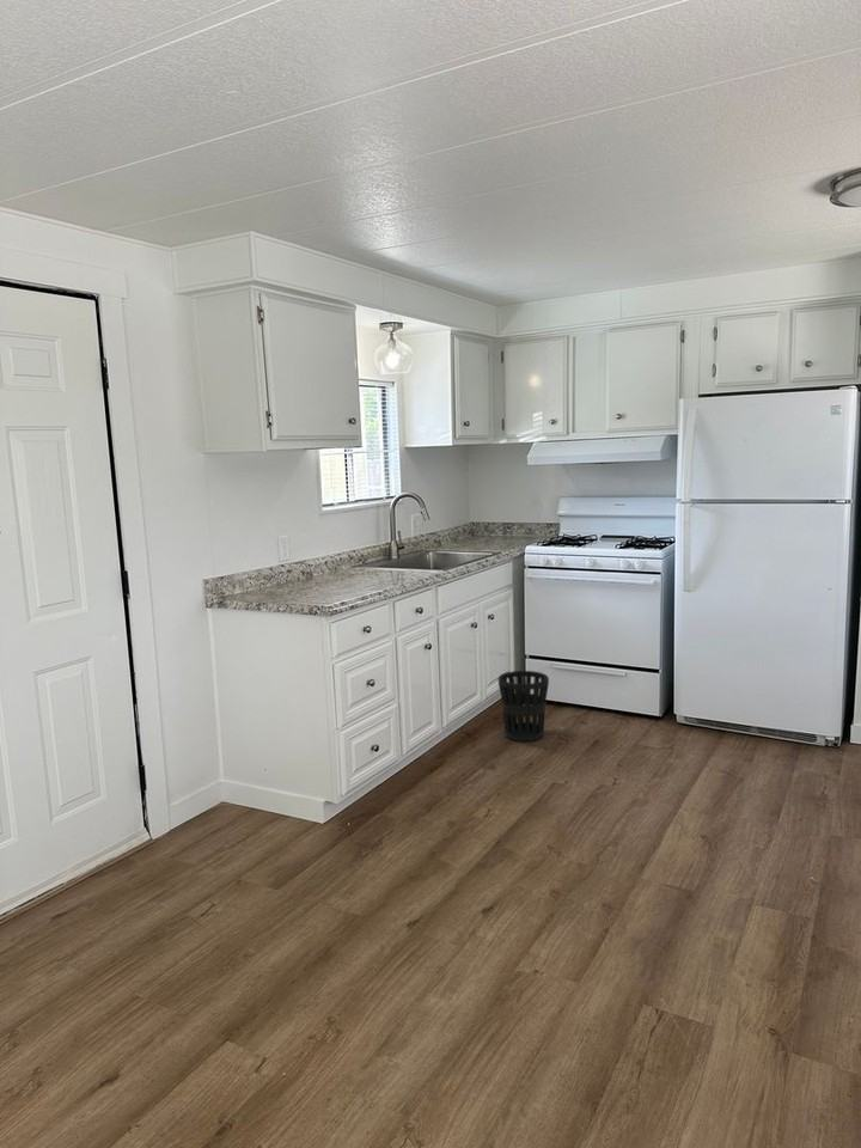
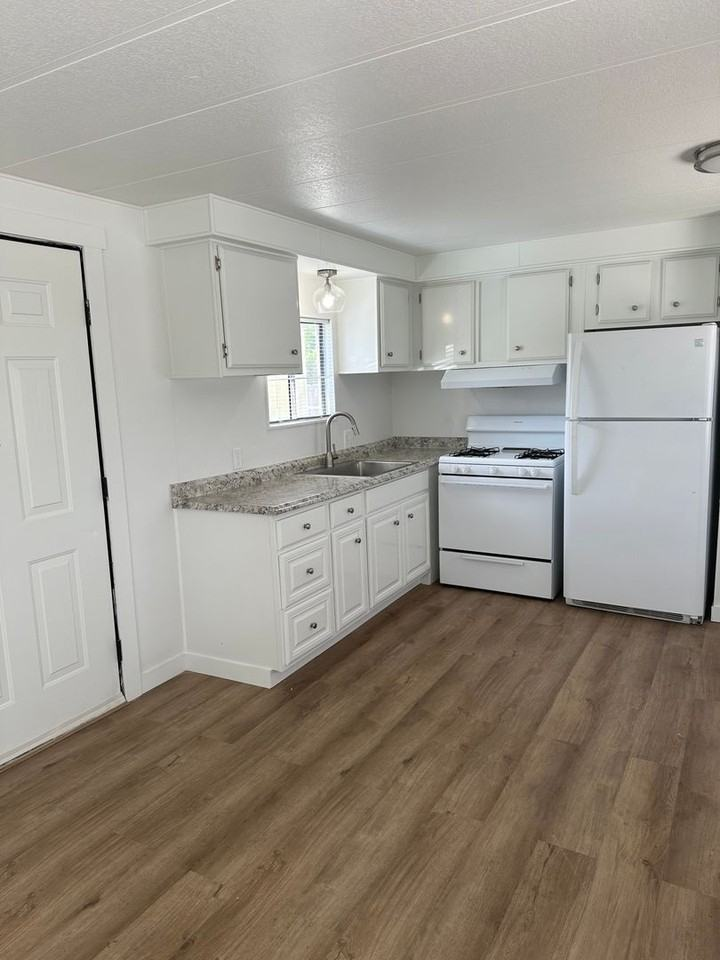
- wastebasket (524, 706)
